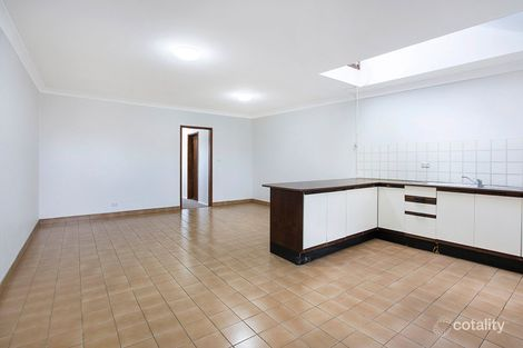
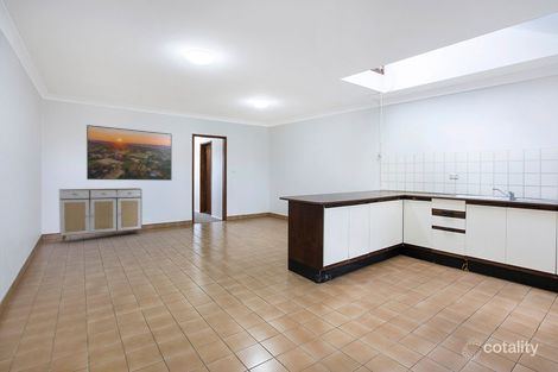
+ sideboard (102, 213)
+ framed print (132, 155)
